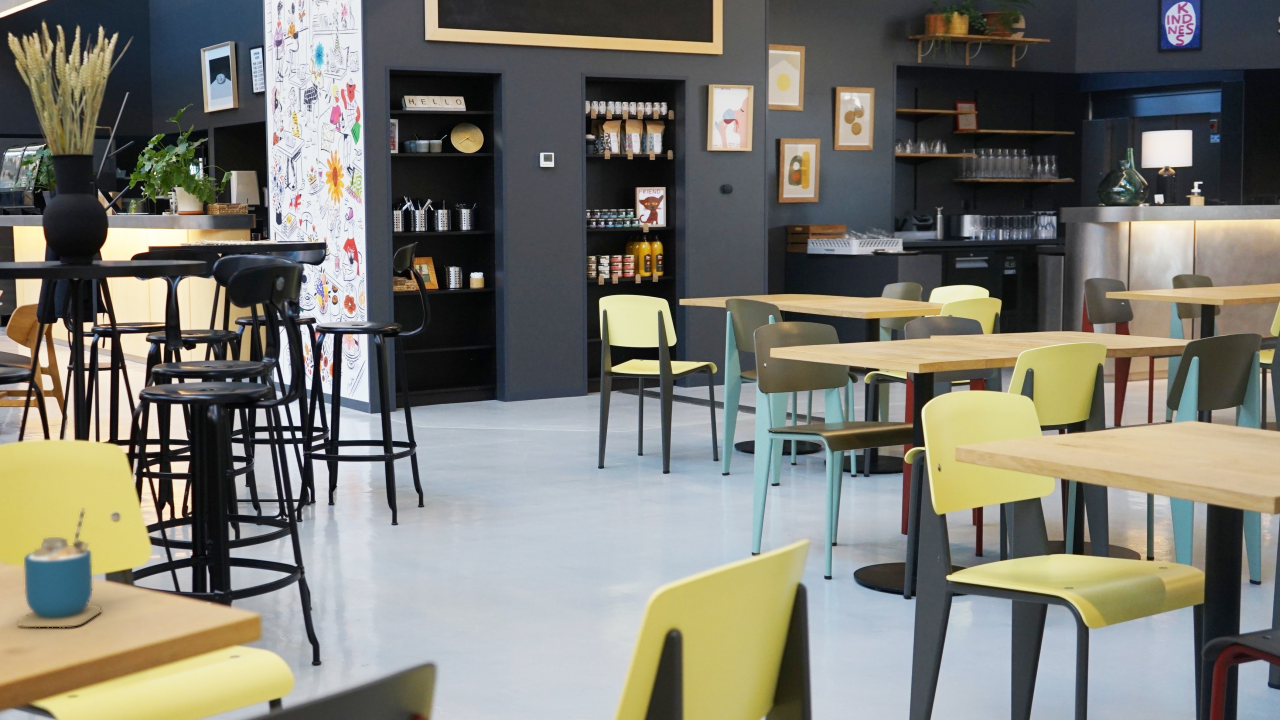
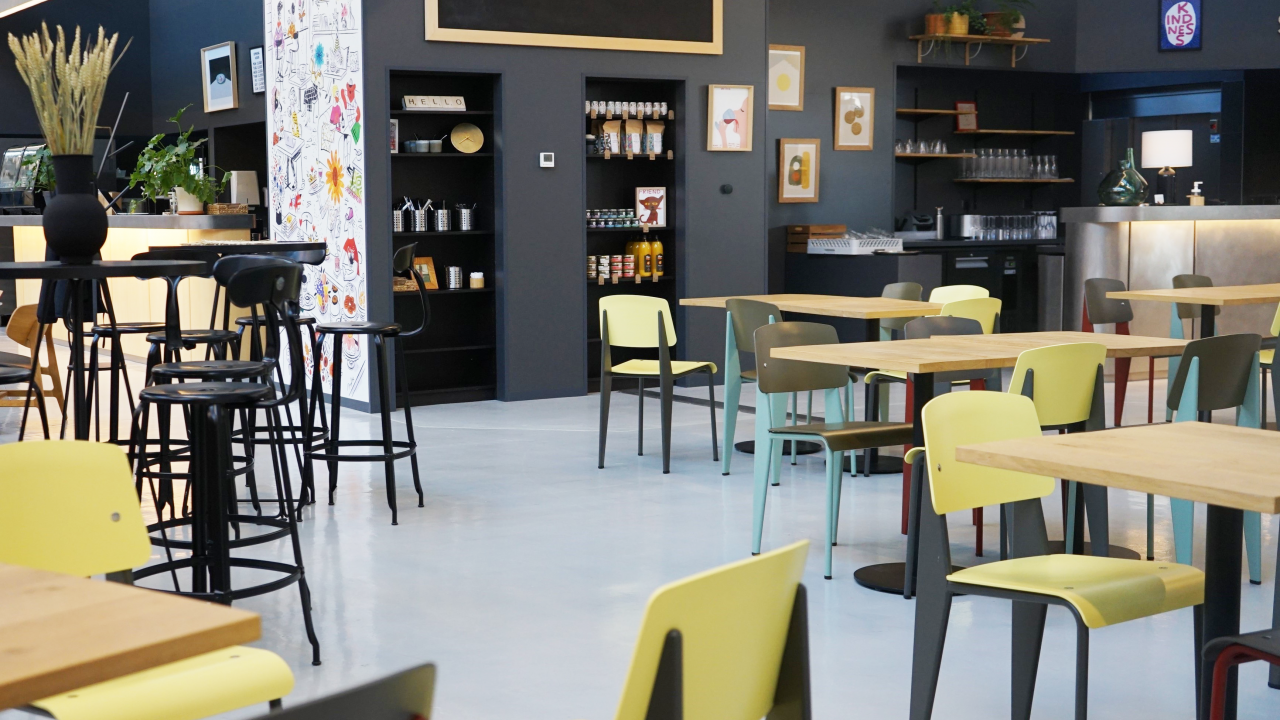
- cup (58, 564)
